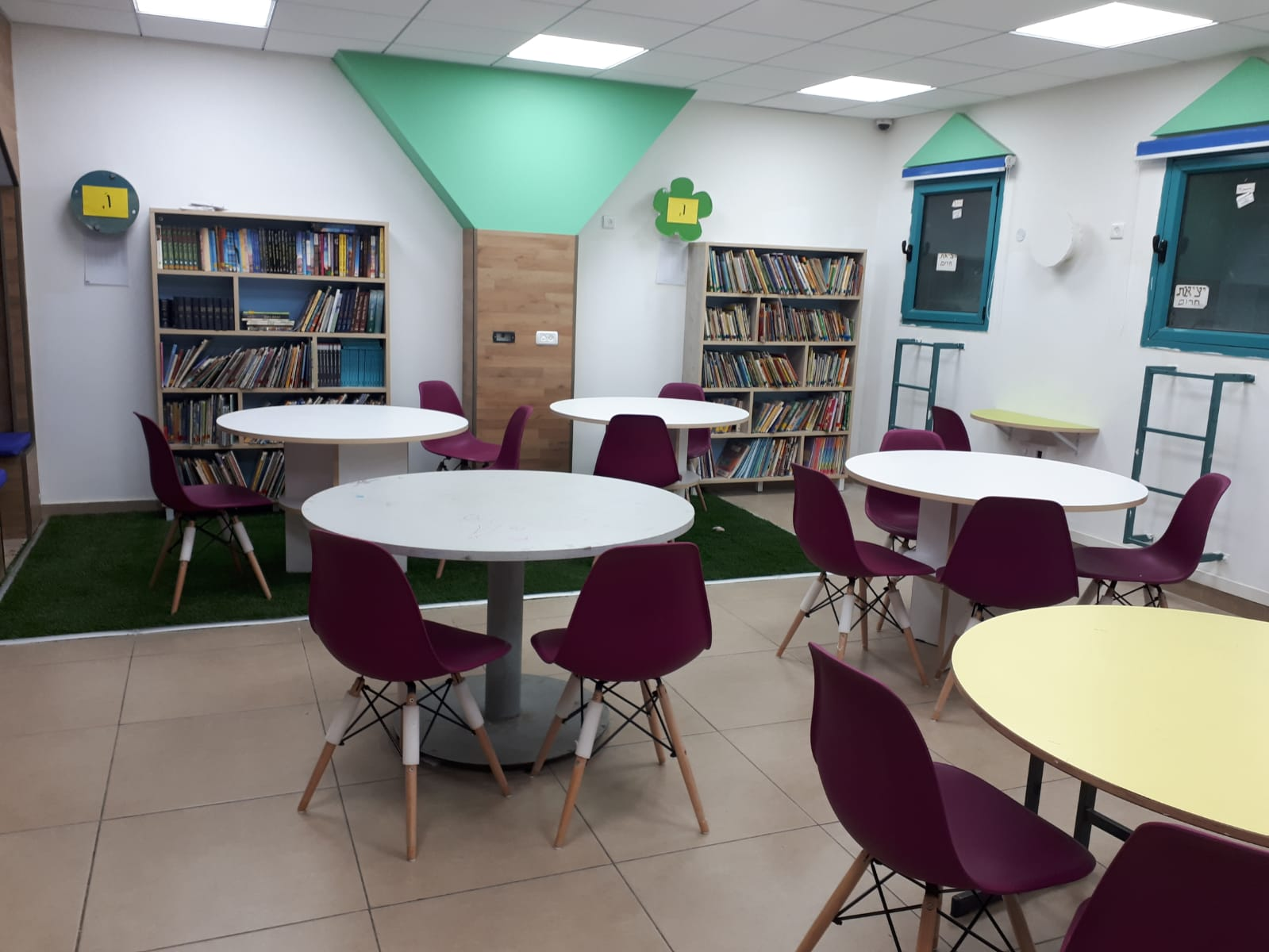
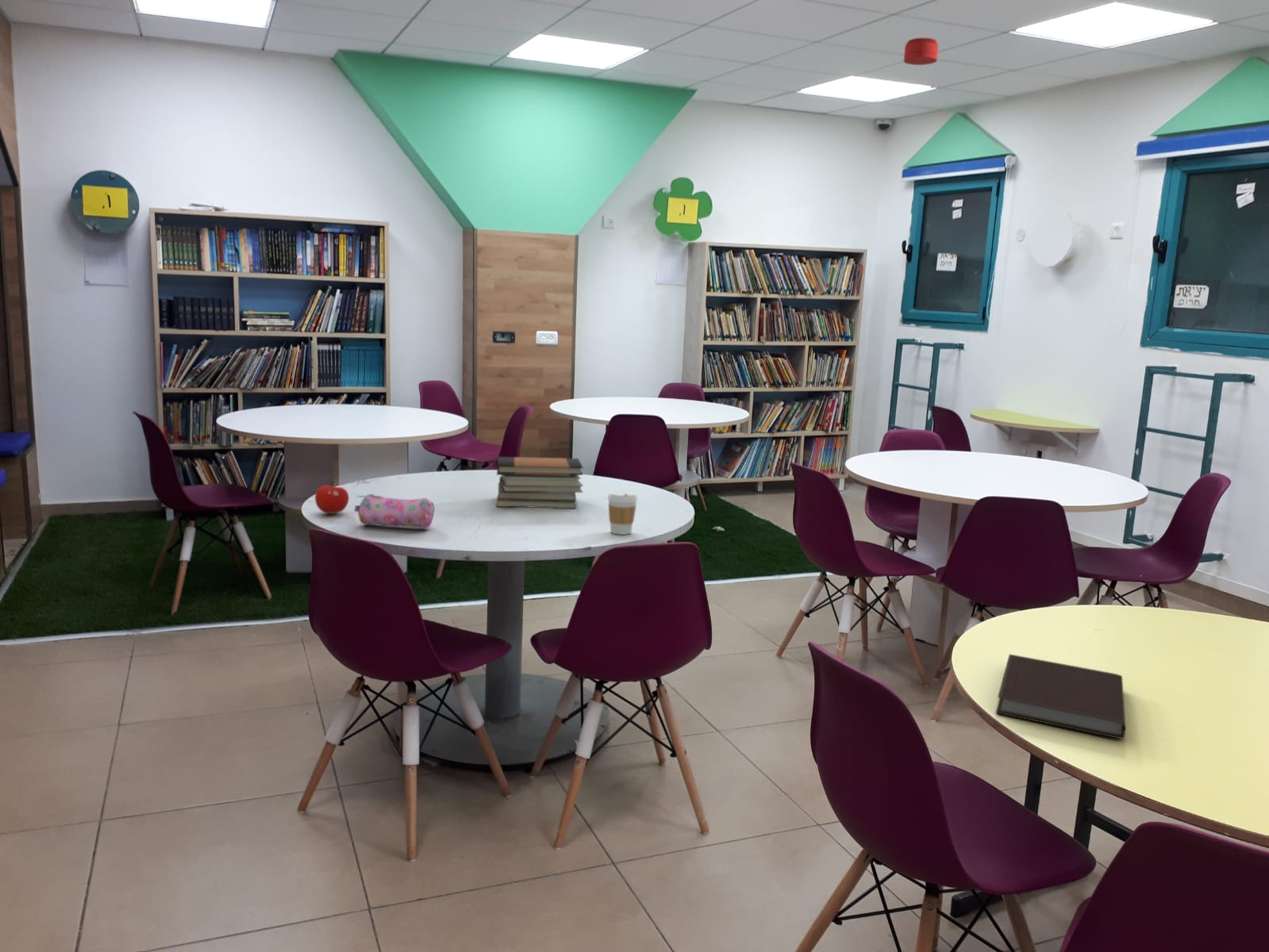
+ fruit (332, 497)
+ pencil case (395, 511)
+ smoke detector (921, 51)
+ notebook (1061, 693)
+ coffee cup (621, 512)
+ book stack (539, 482)
